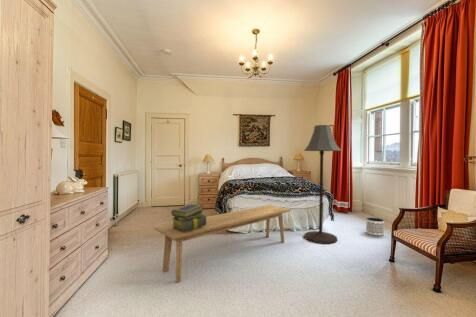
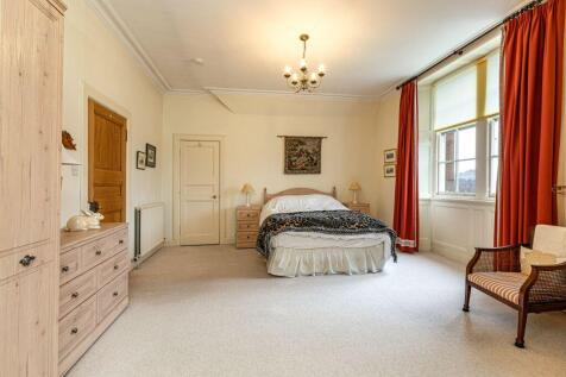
- planter (374, 226)
- bench (232, 228)
- stack of books (188, 216)
- floor lamp (321, 182)
